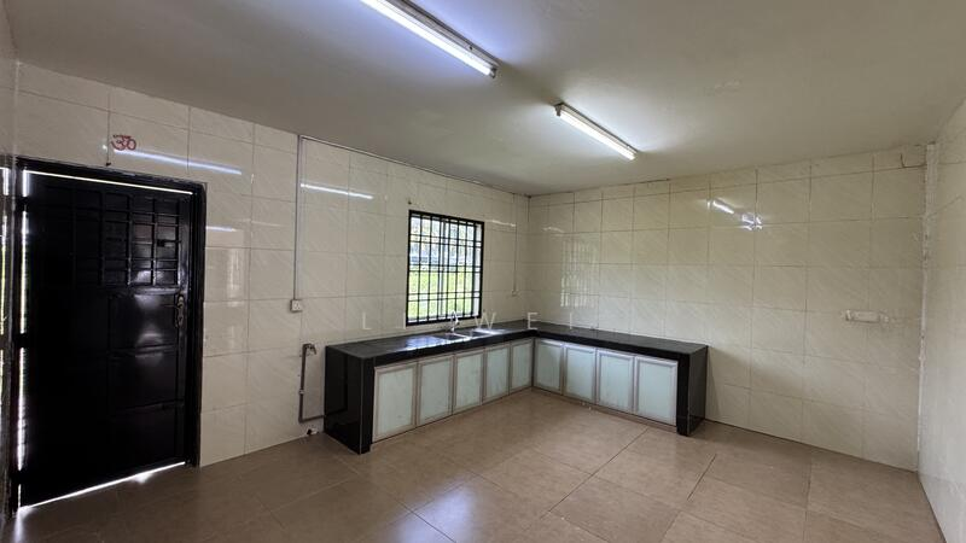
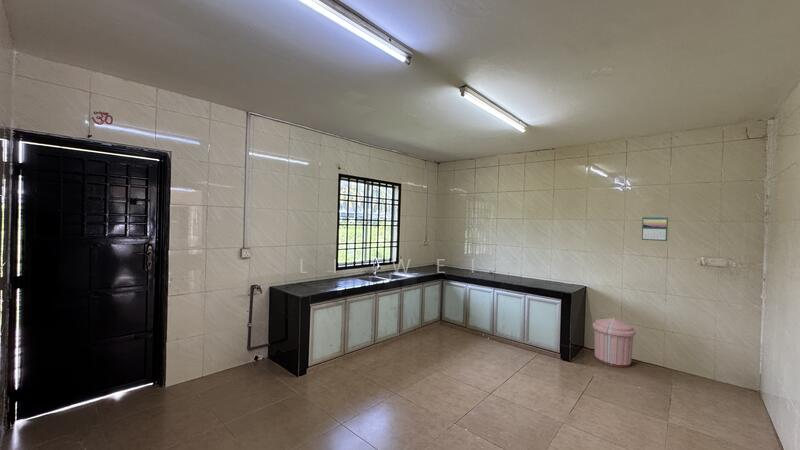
+ trash can (613, 339)
+ calendar (654, 228)
